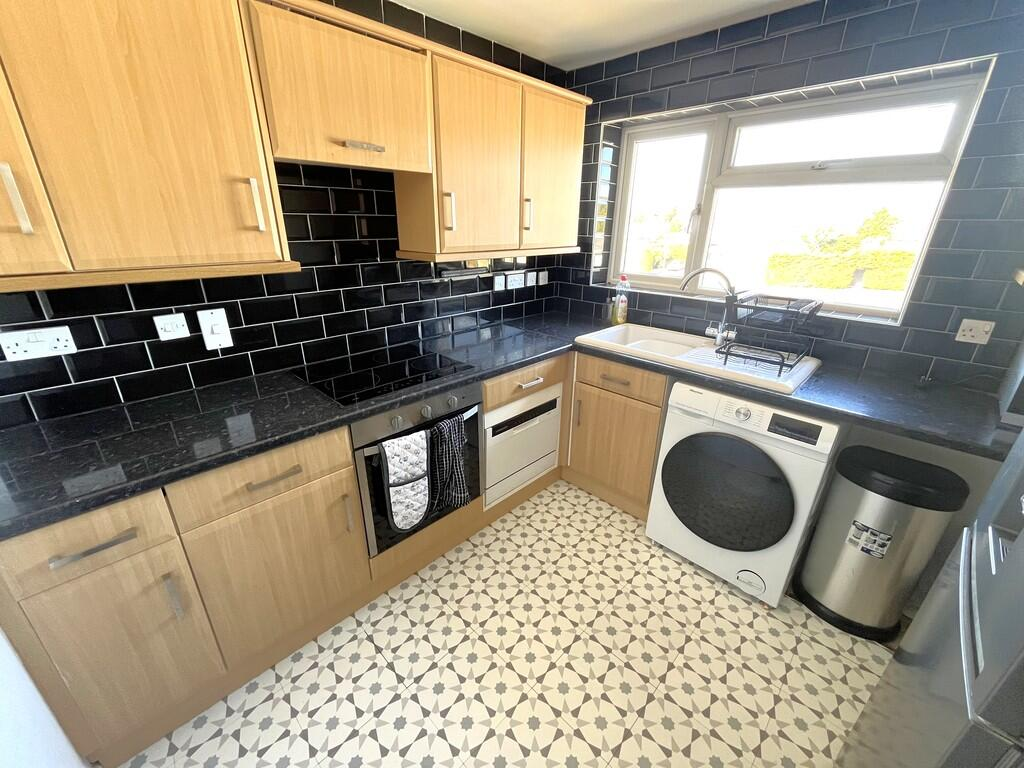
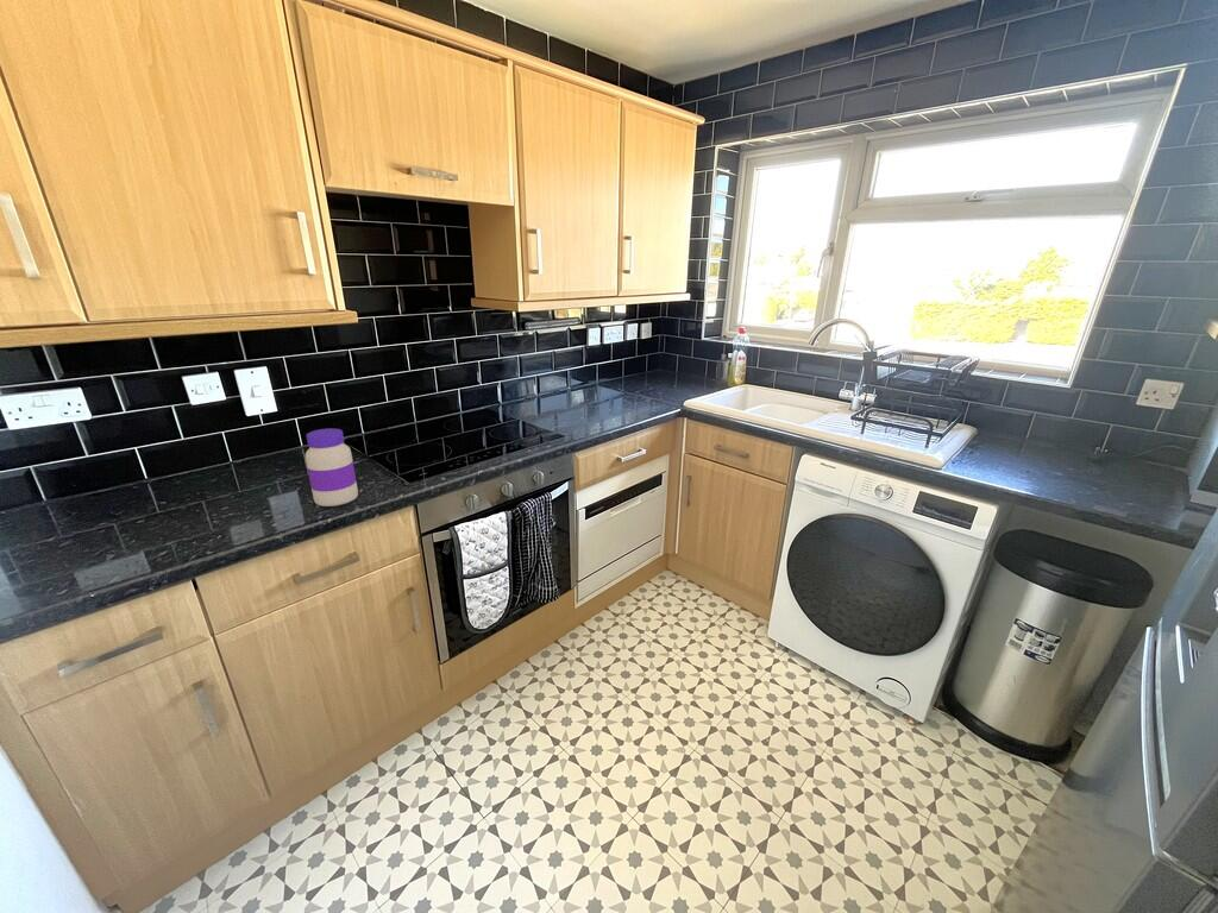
+ jar (331, 466)
